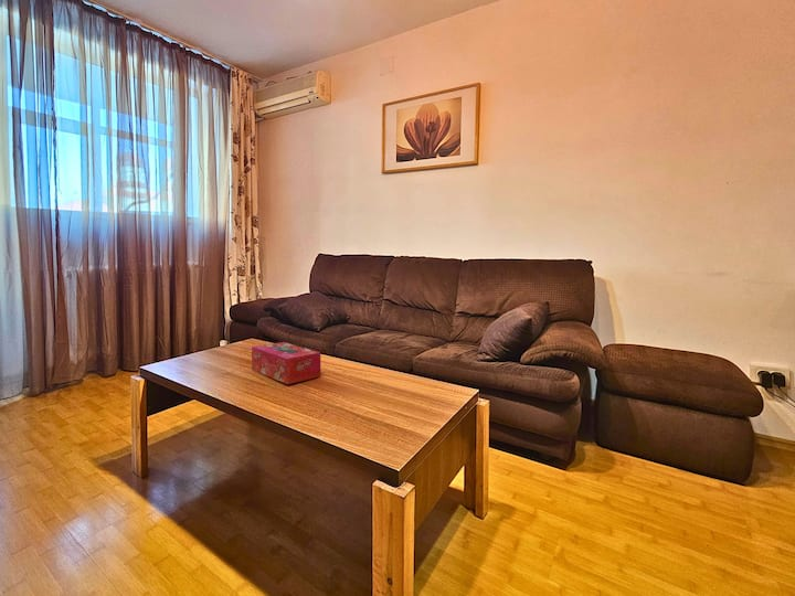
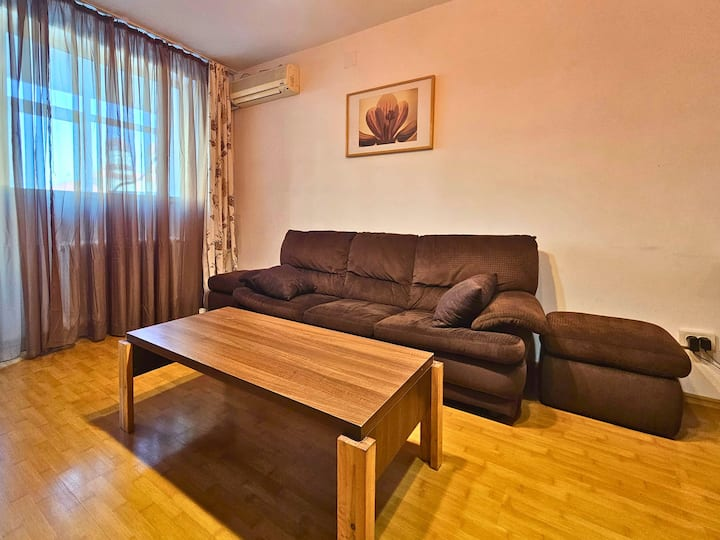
- tissue box (285, 361)
